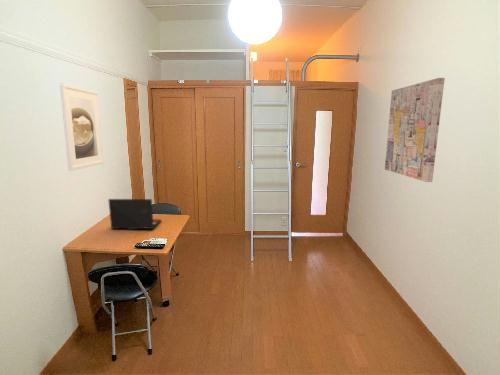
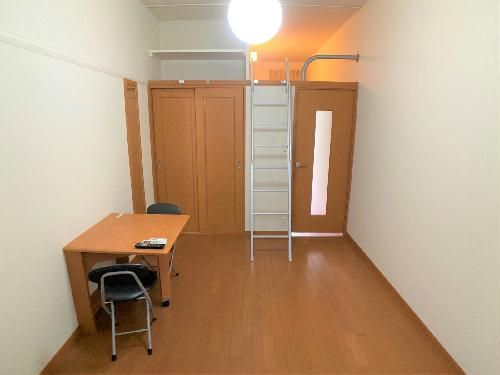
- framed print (84, 128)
- wall art (409, 131)
- laptop (136, 210)
